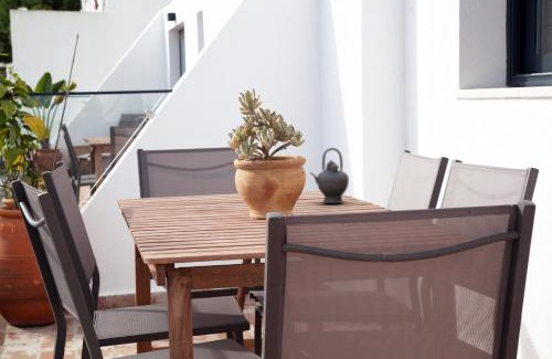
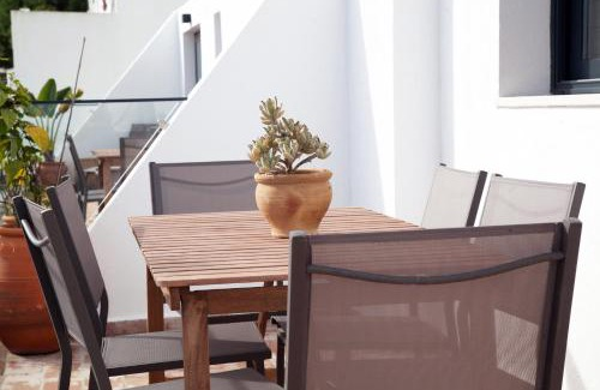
- teapot (329, 175)
